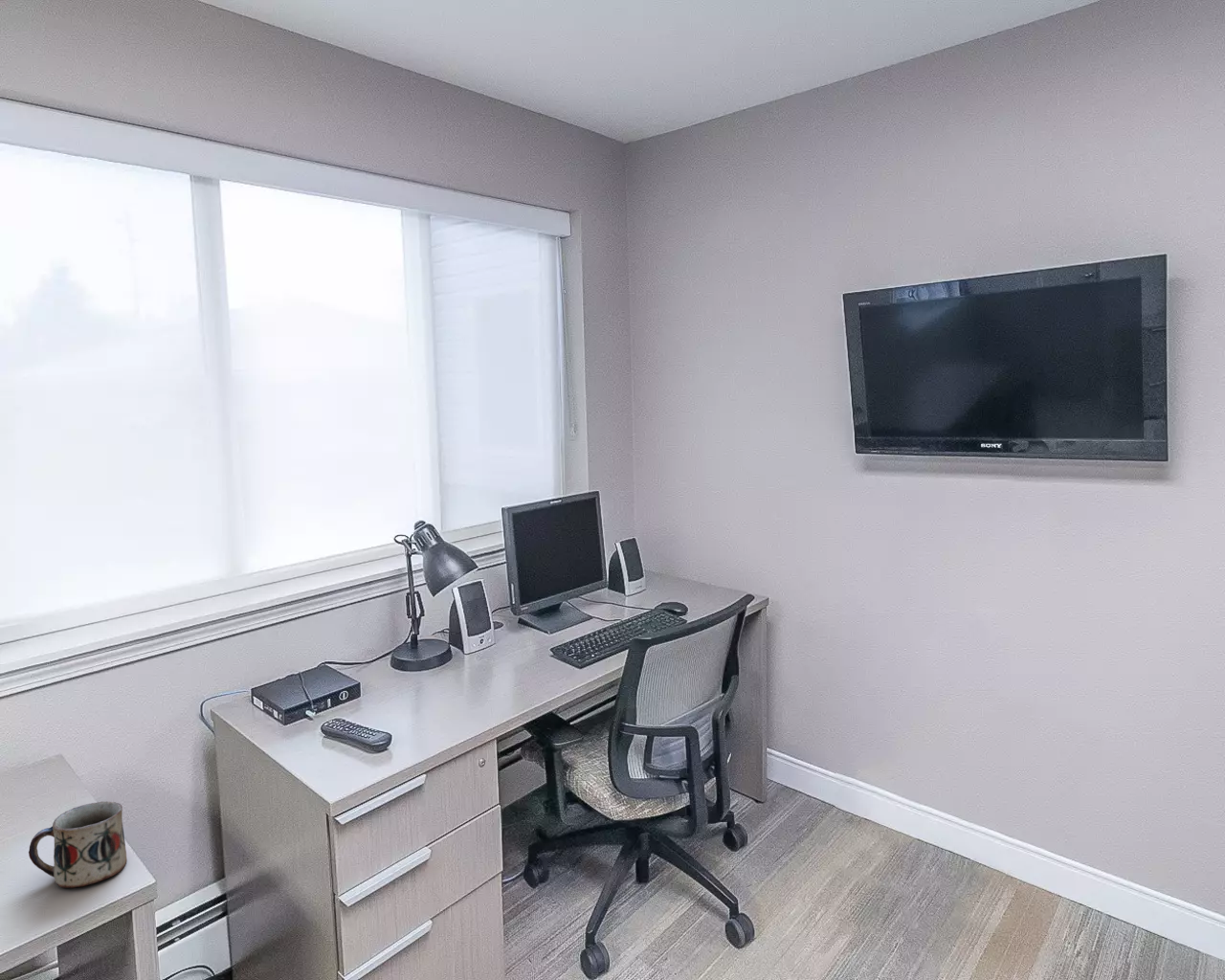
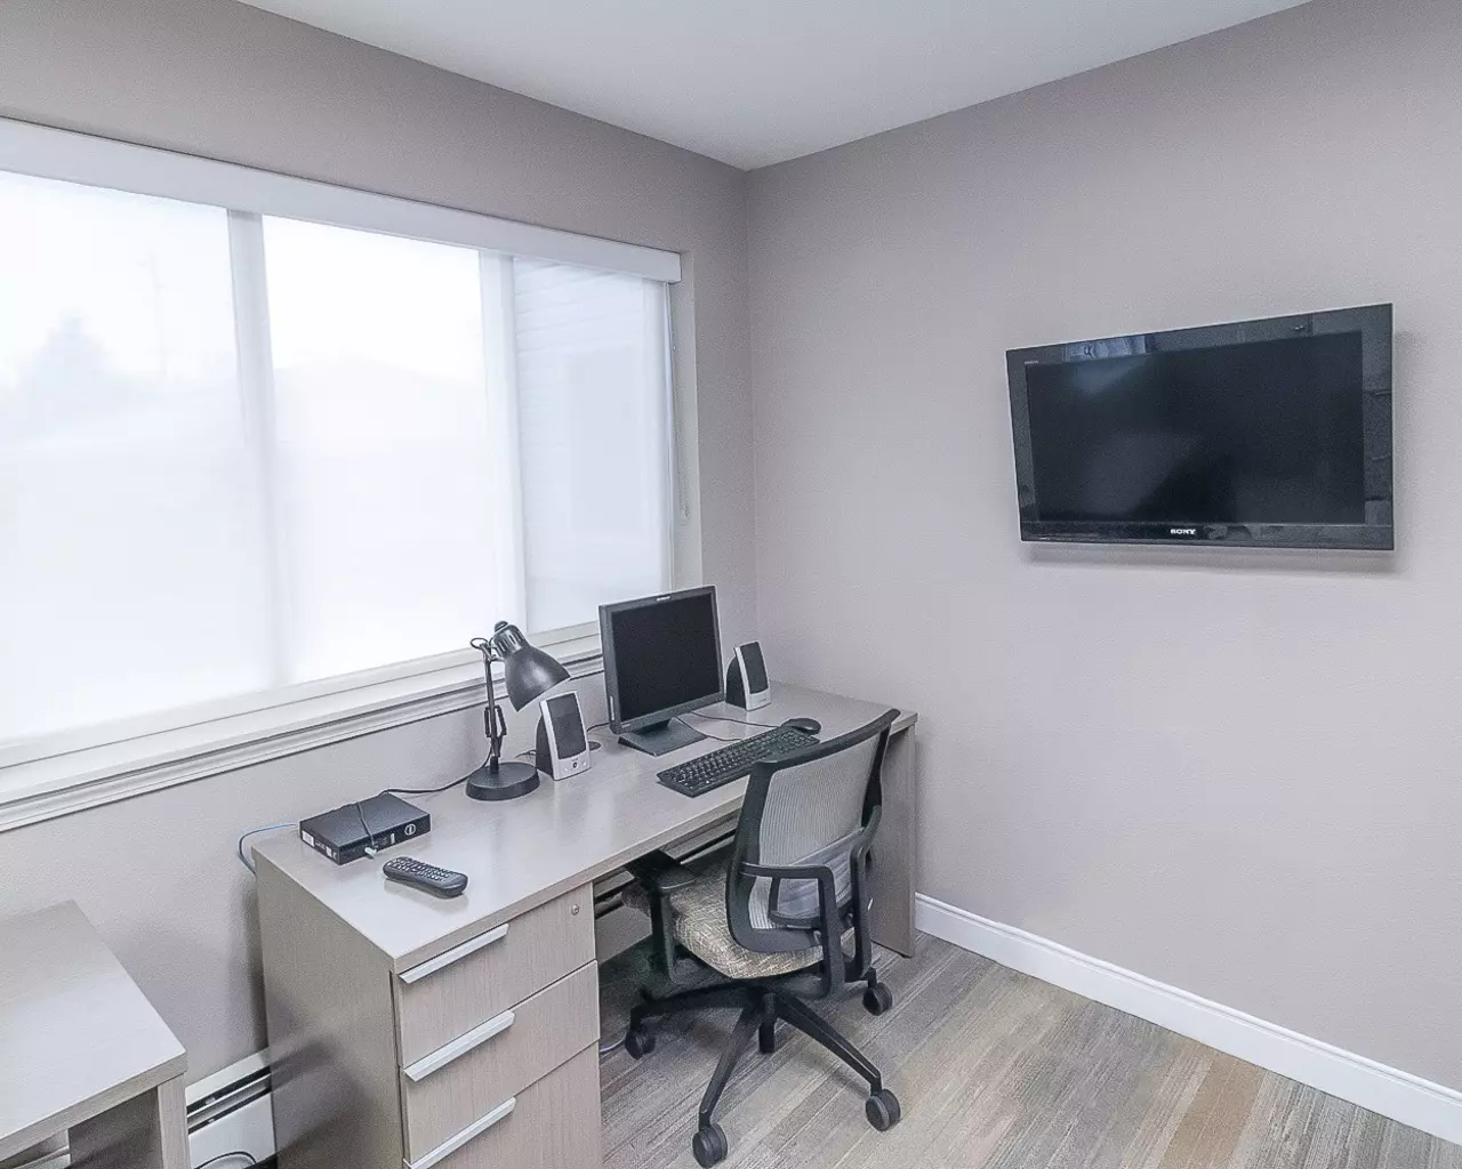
- mug (83, 843)
